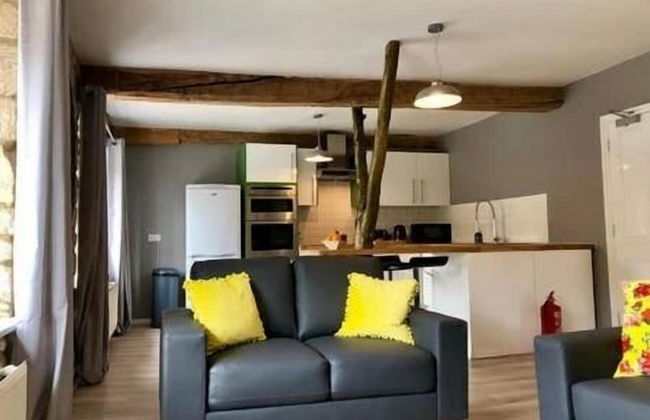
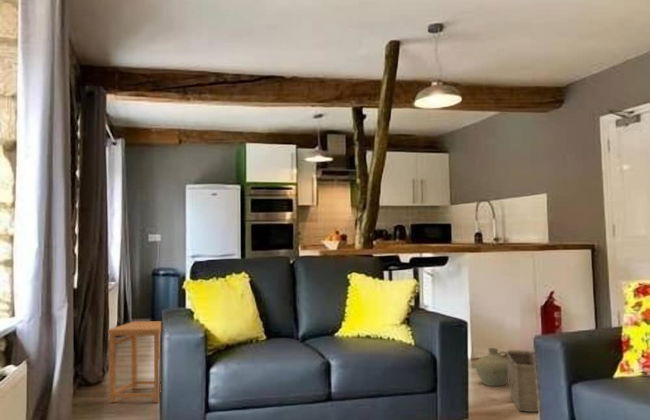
+ side table (136, 360)
+ basket (524, 379)
+ ceramic jug (493, 365)
